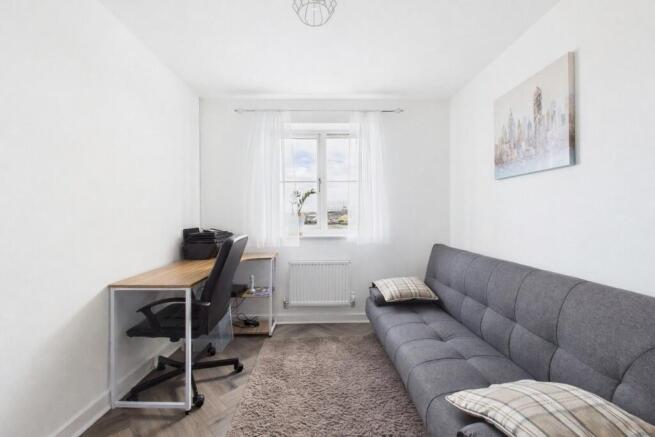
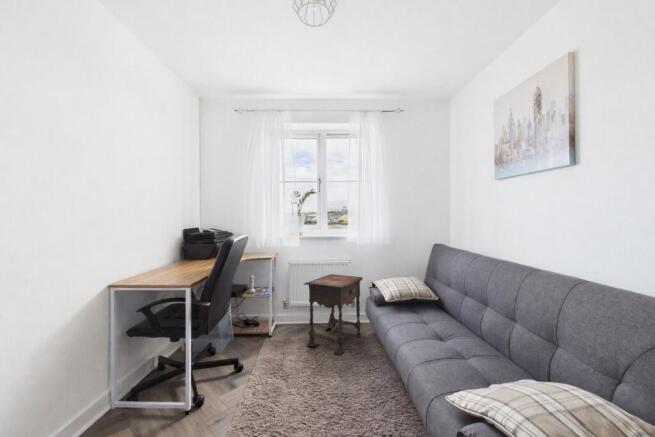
+ side table (338, 308)
